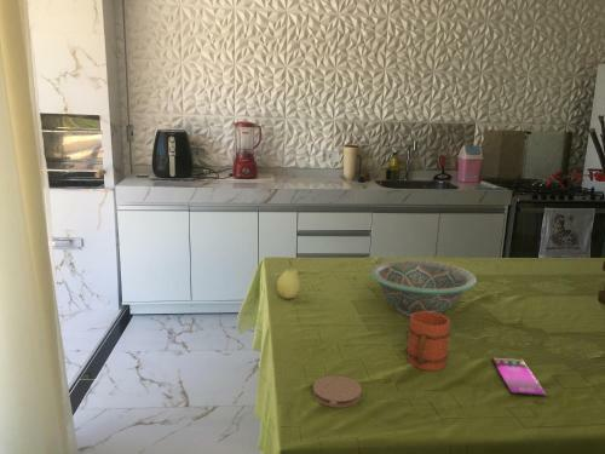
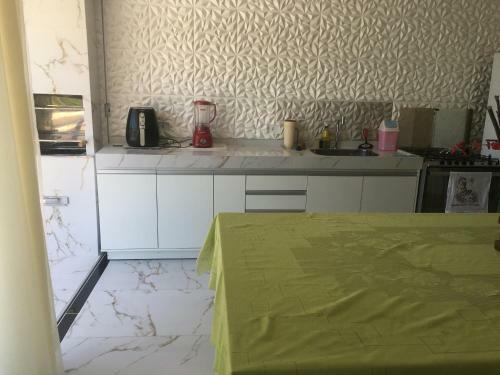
- smartphone (517, 375)
- fruit (288, 278)
- decorative bowl (420, 292)
- mug (426, 341)
- coaster (336, 390)
